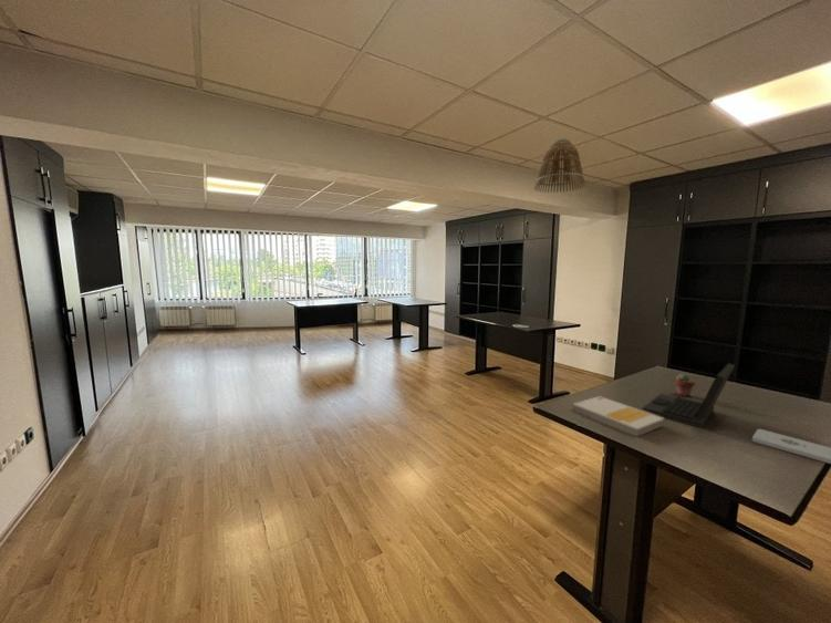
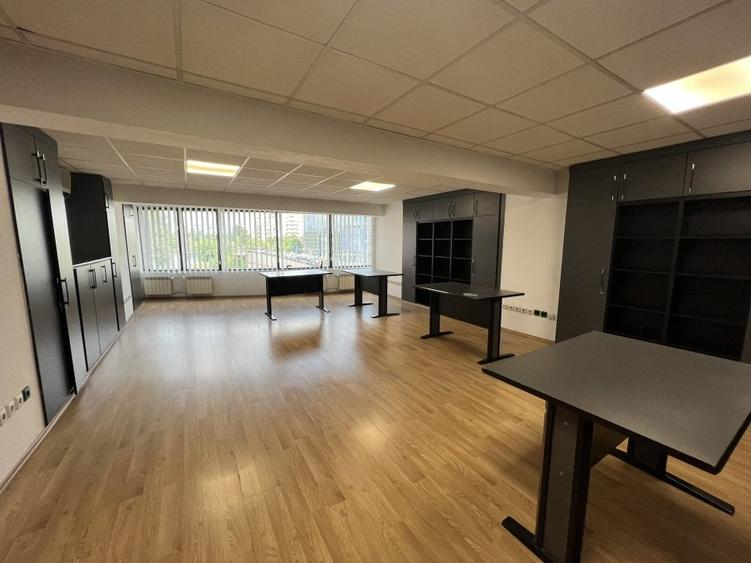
- book (615, 414)
- notepad (791, 445)
- lamp shade (559, 164)
- potted succulent (684, 384)
- laptop (686, 398)
